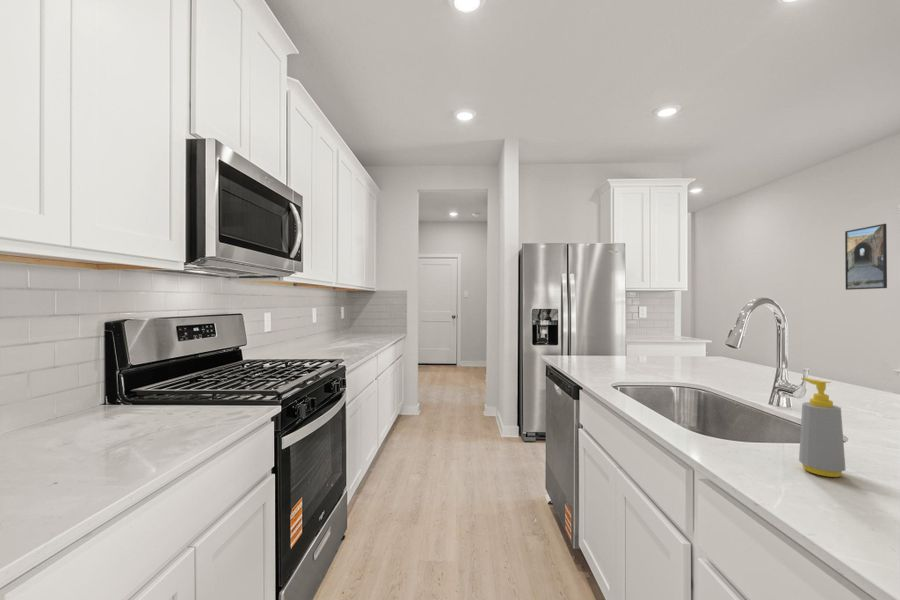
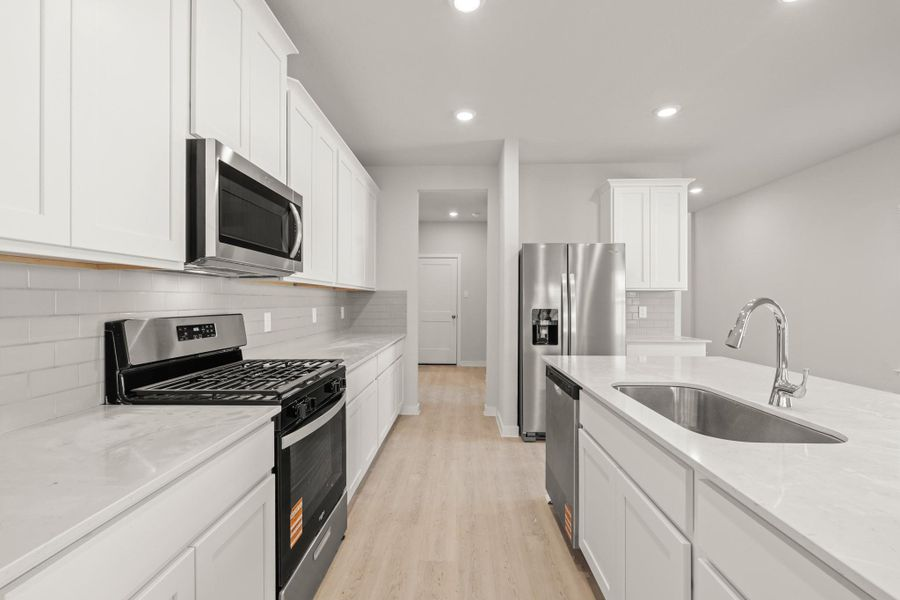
- soap bottle (821, 425)
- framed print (865, 258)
